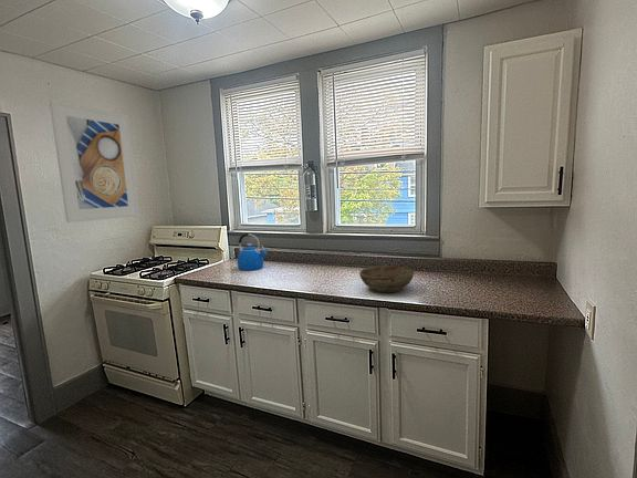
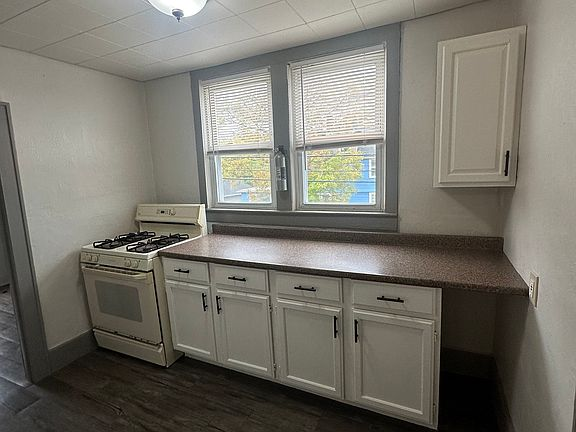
- bowl (386, 279)
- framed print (98, 164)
- kettle (252, 250)
